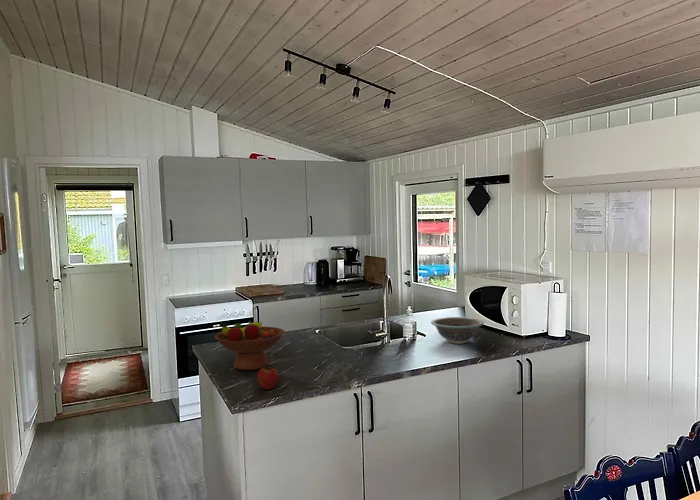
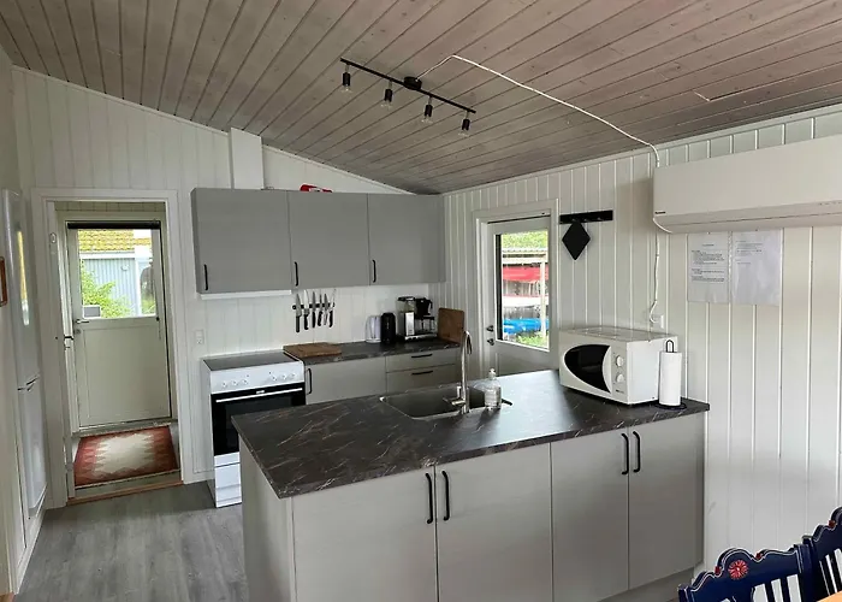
- fruit bowl (250, 343)
- decorative bowl (457, 331)
- apple (268, 375)
